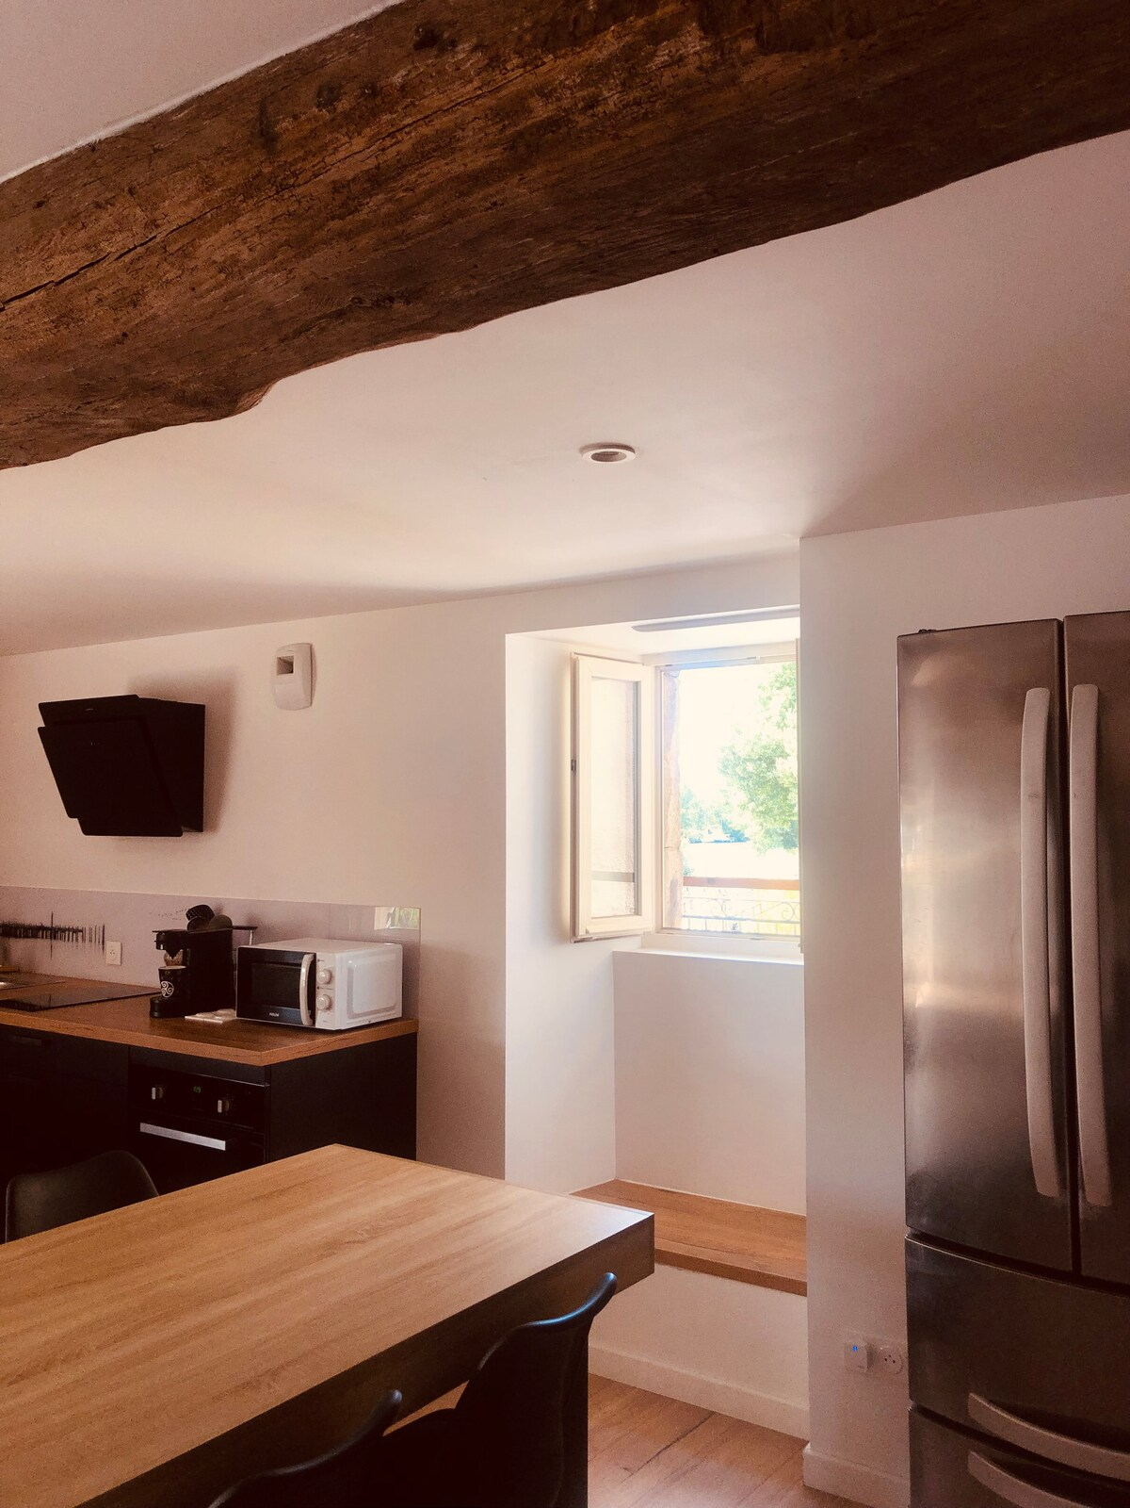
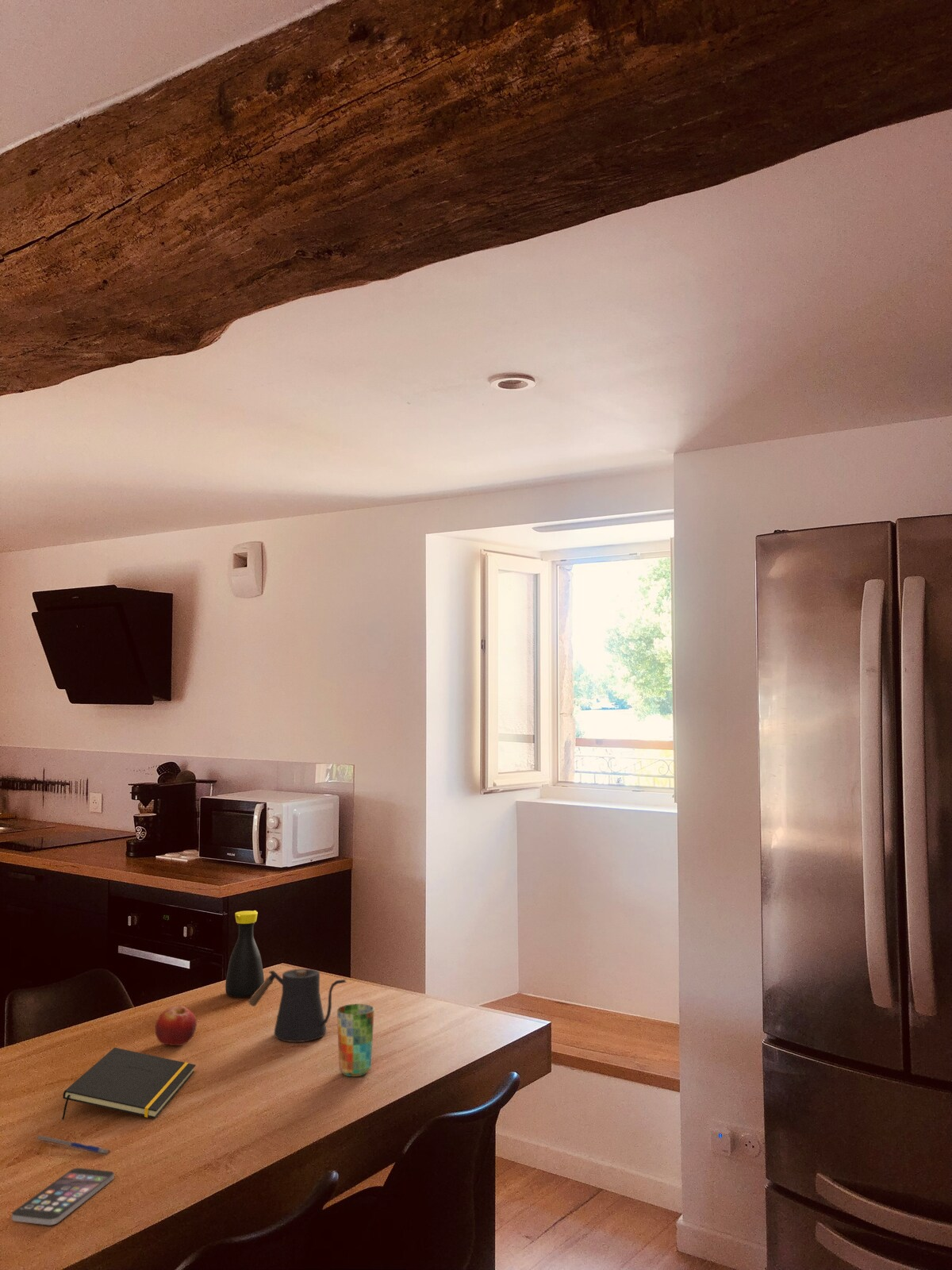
+ kettle (298, 1003)
+ notepad (133, 1080)
+ fruit (176, 1026)
+ smartphone (64, 1195)
+ bottle (245, 952)
+ pen (71, 1144)
+ cup (355, 1040)
